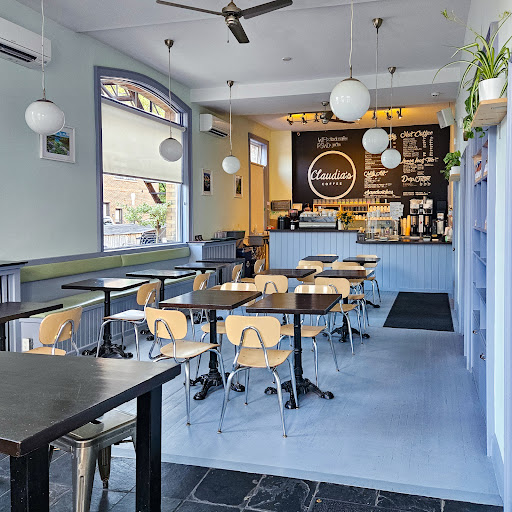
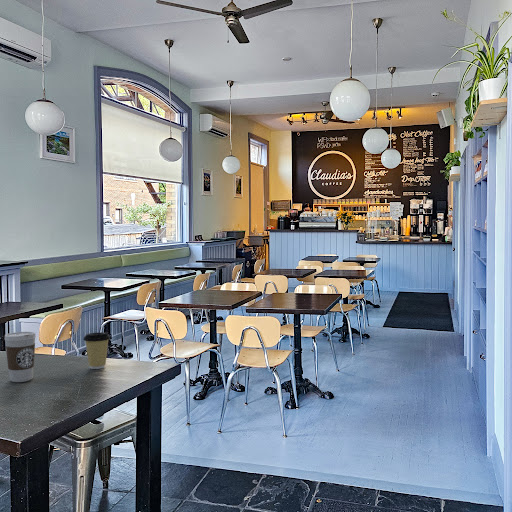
+ coffee cup (20, 356)
+ coffee cup (97, 350)
